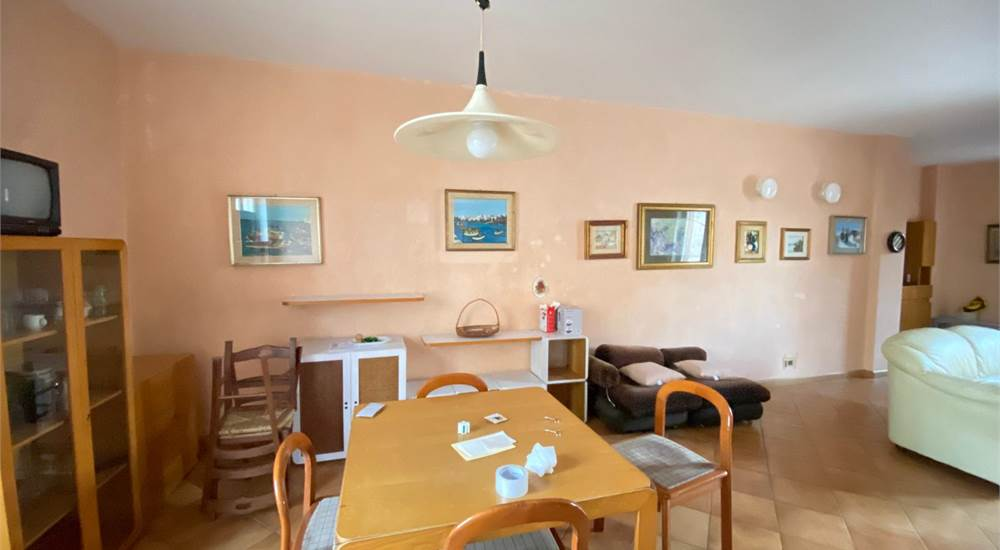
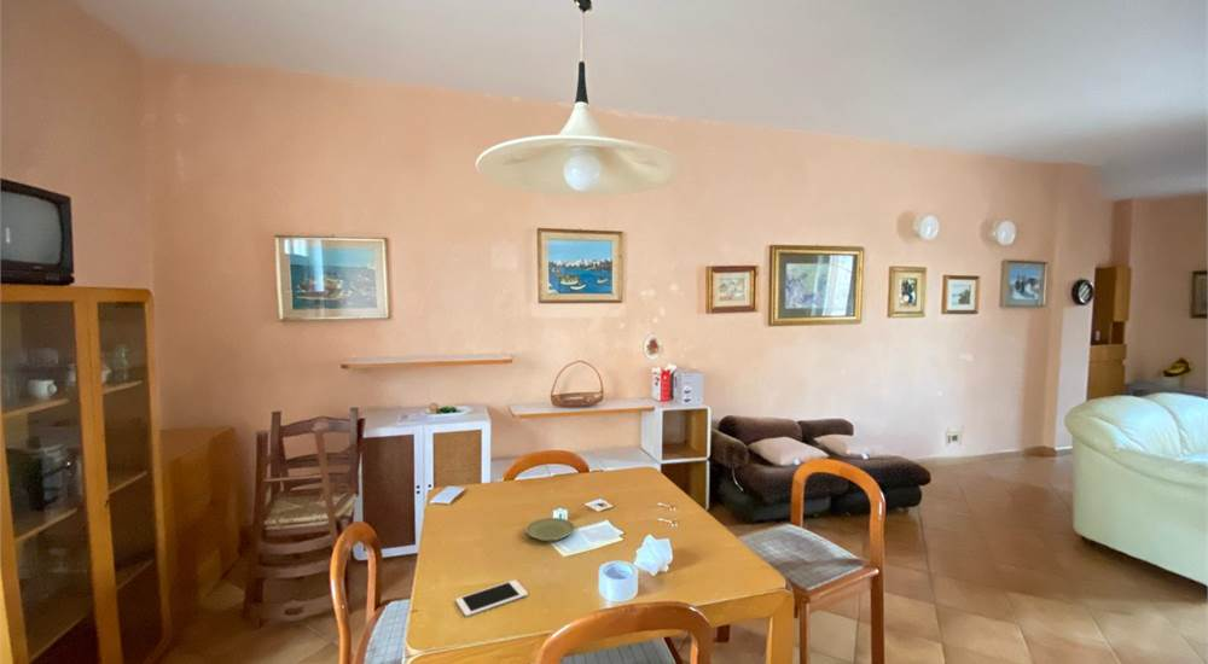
+ cell phone (492, 596)
+ plate (550, 530)
